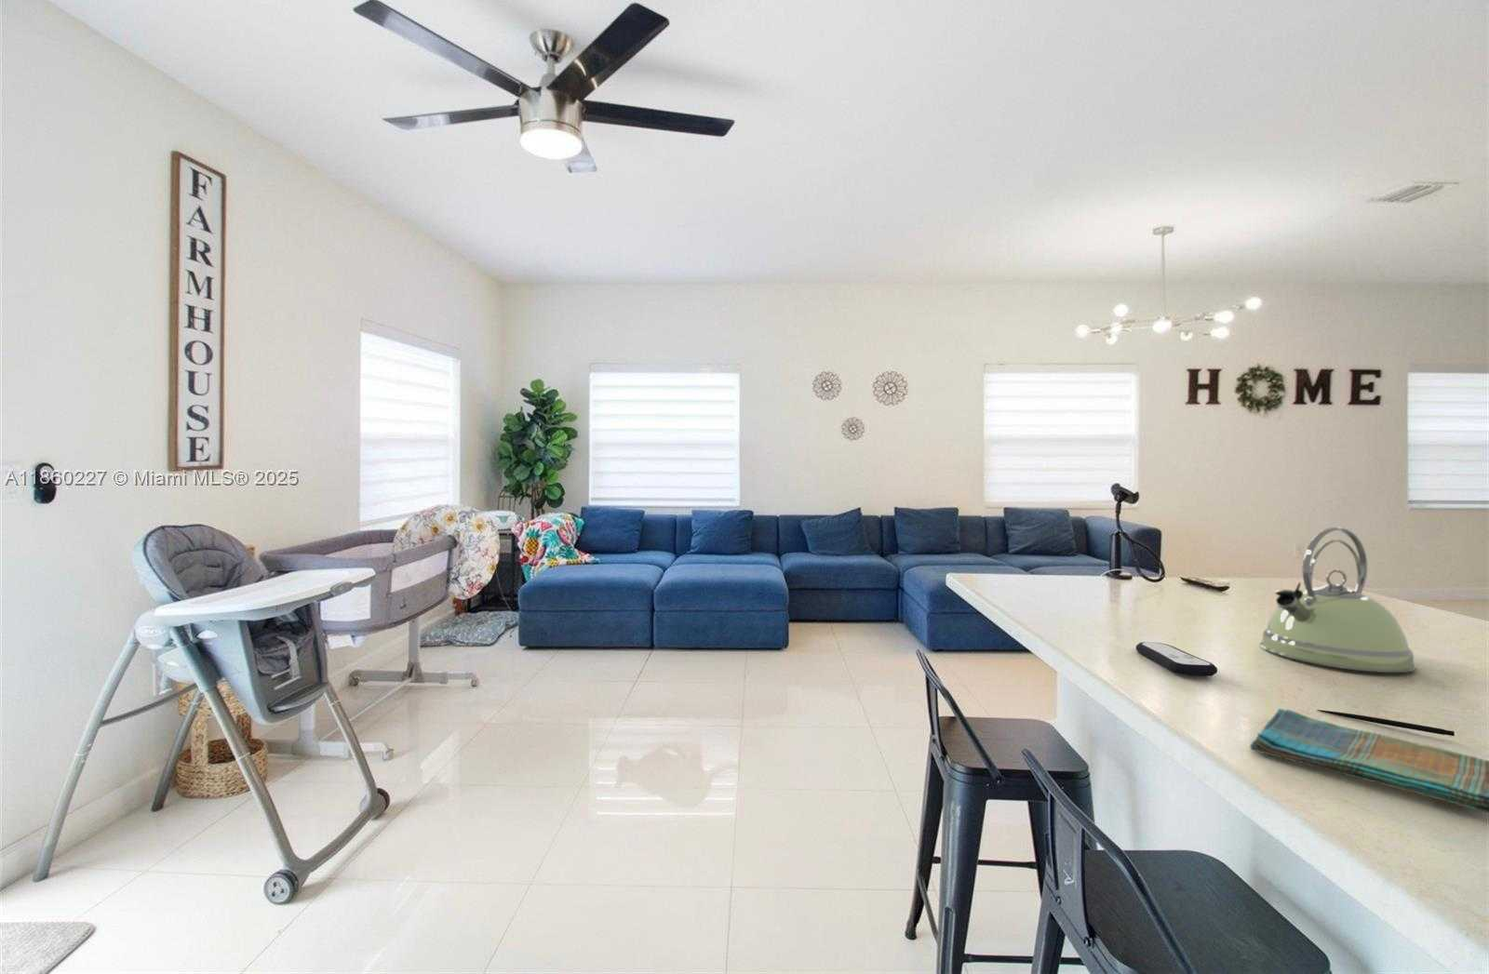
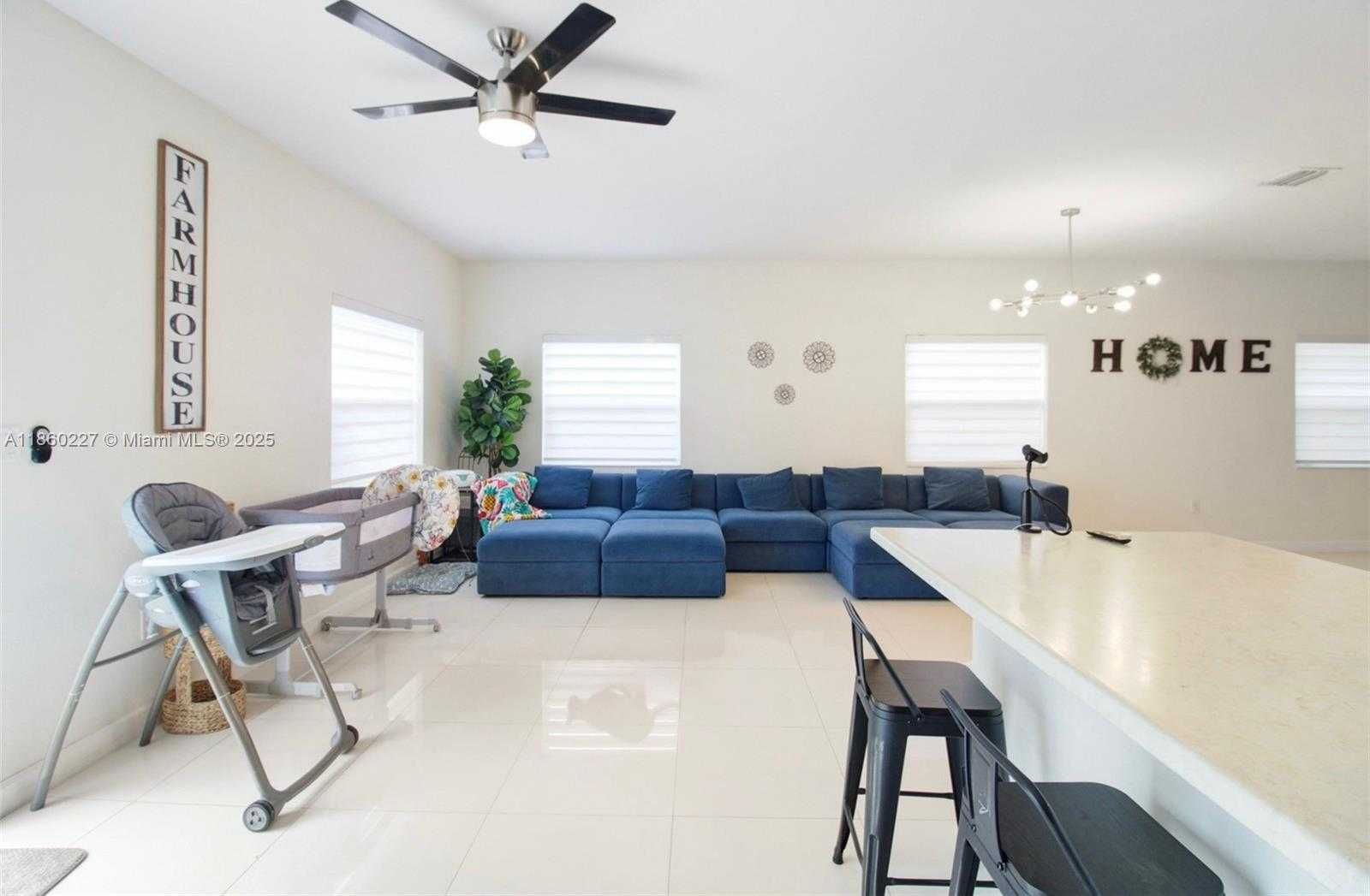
- remote control (1172, 657)
- pen (1381, 720)
- kettle (1329, 591)
- dish towel (1382, 756)
